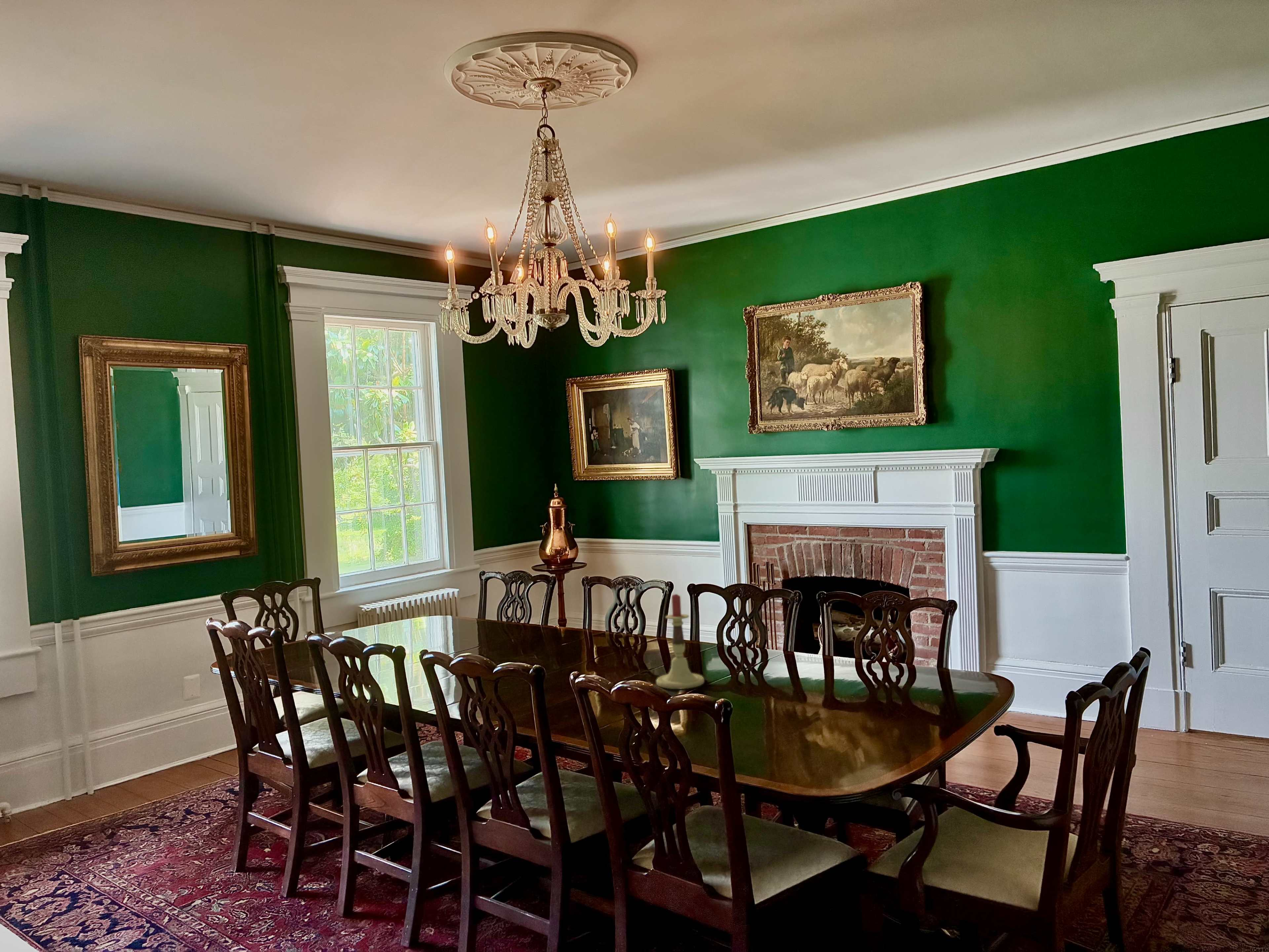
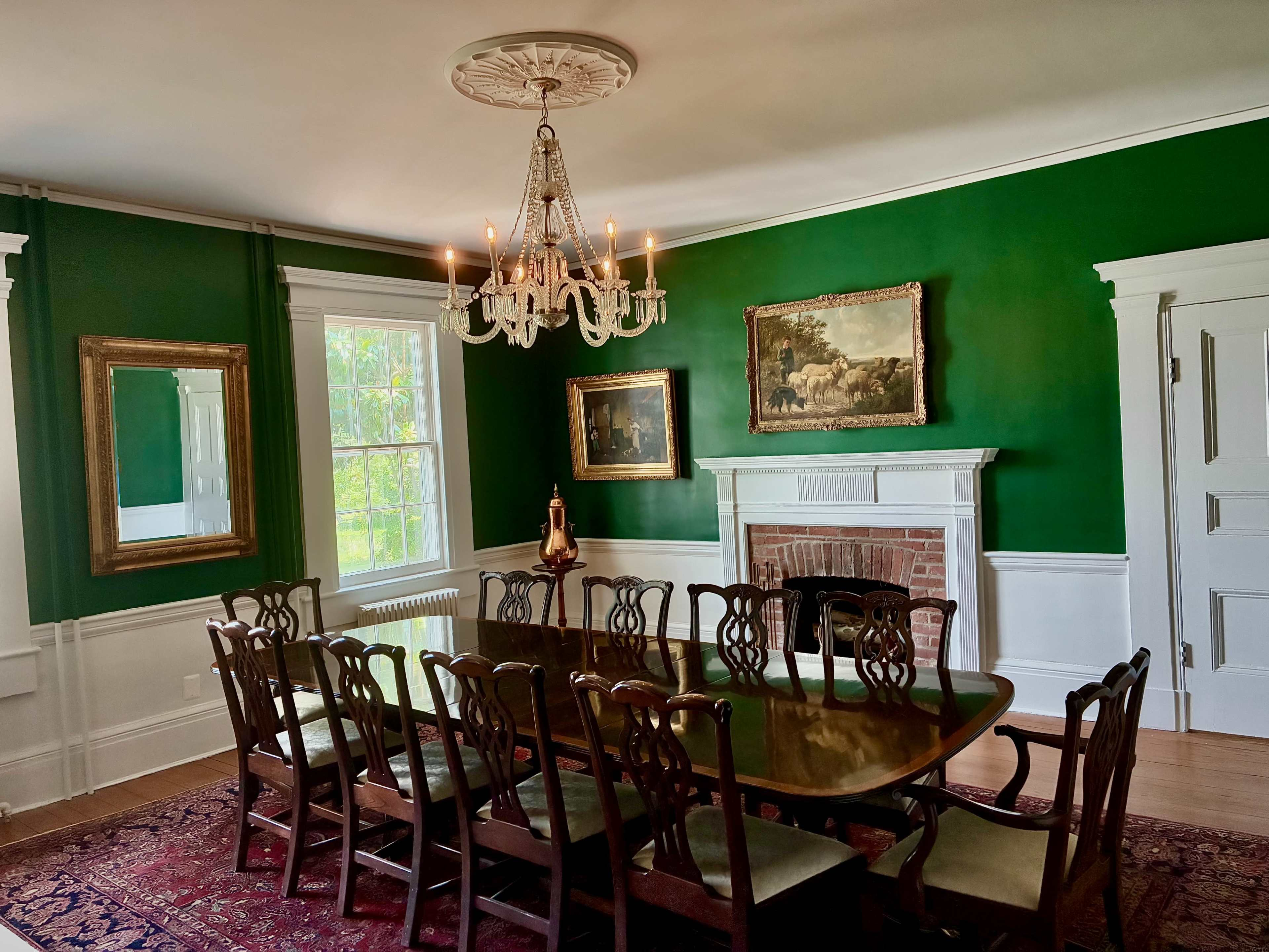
- candlestick (678, 638)
